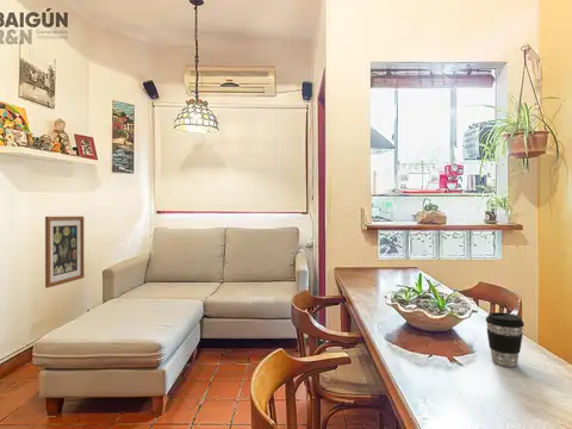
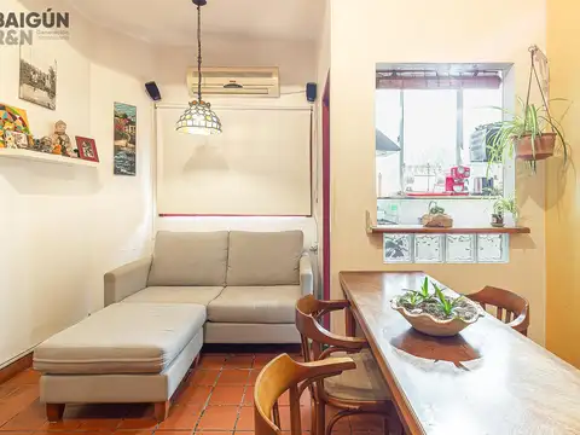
- wall art (66, 249)
- coffee cup (504, 338)
